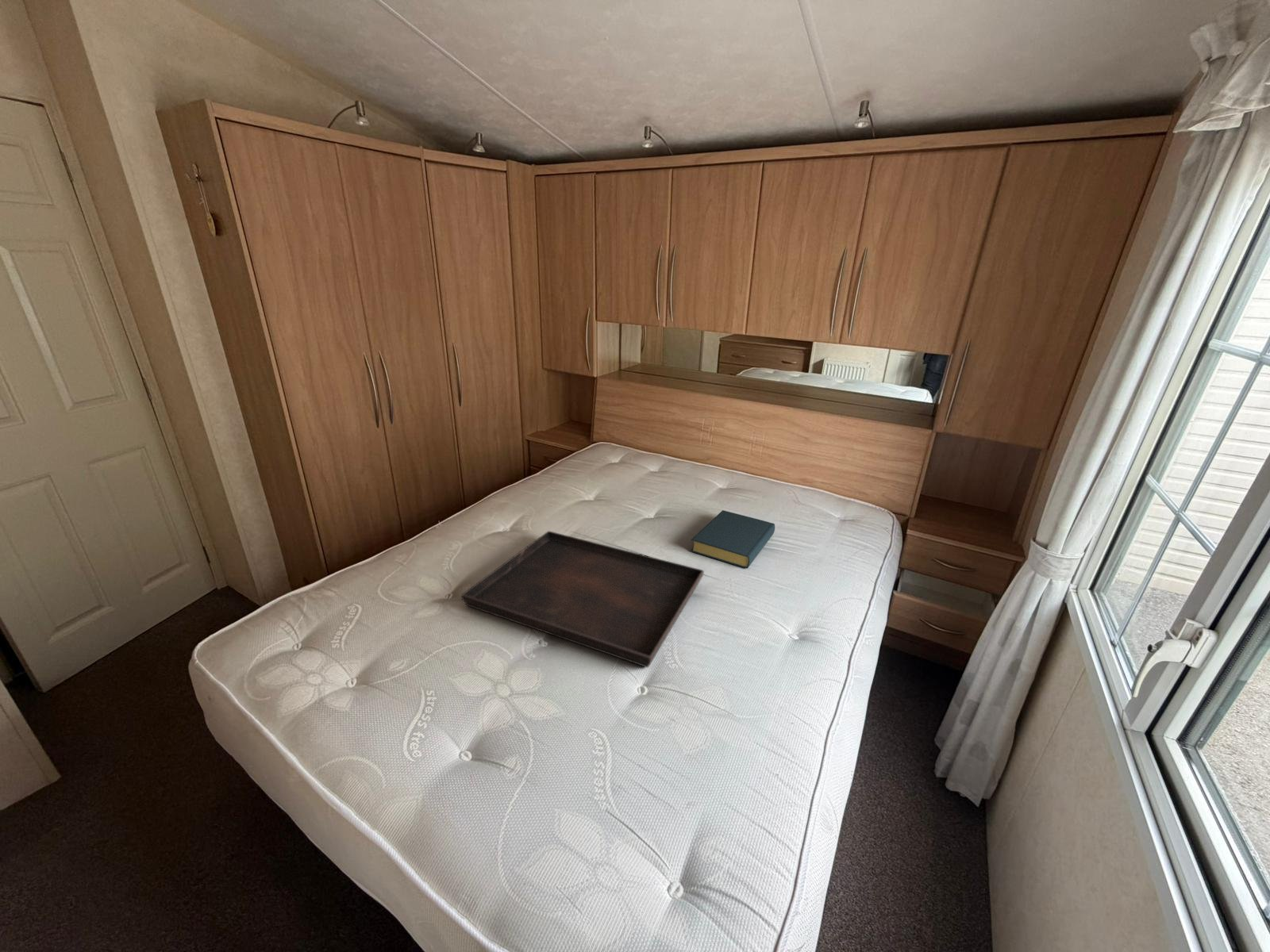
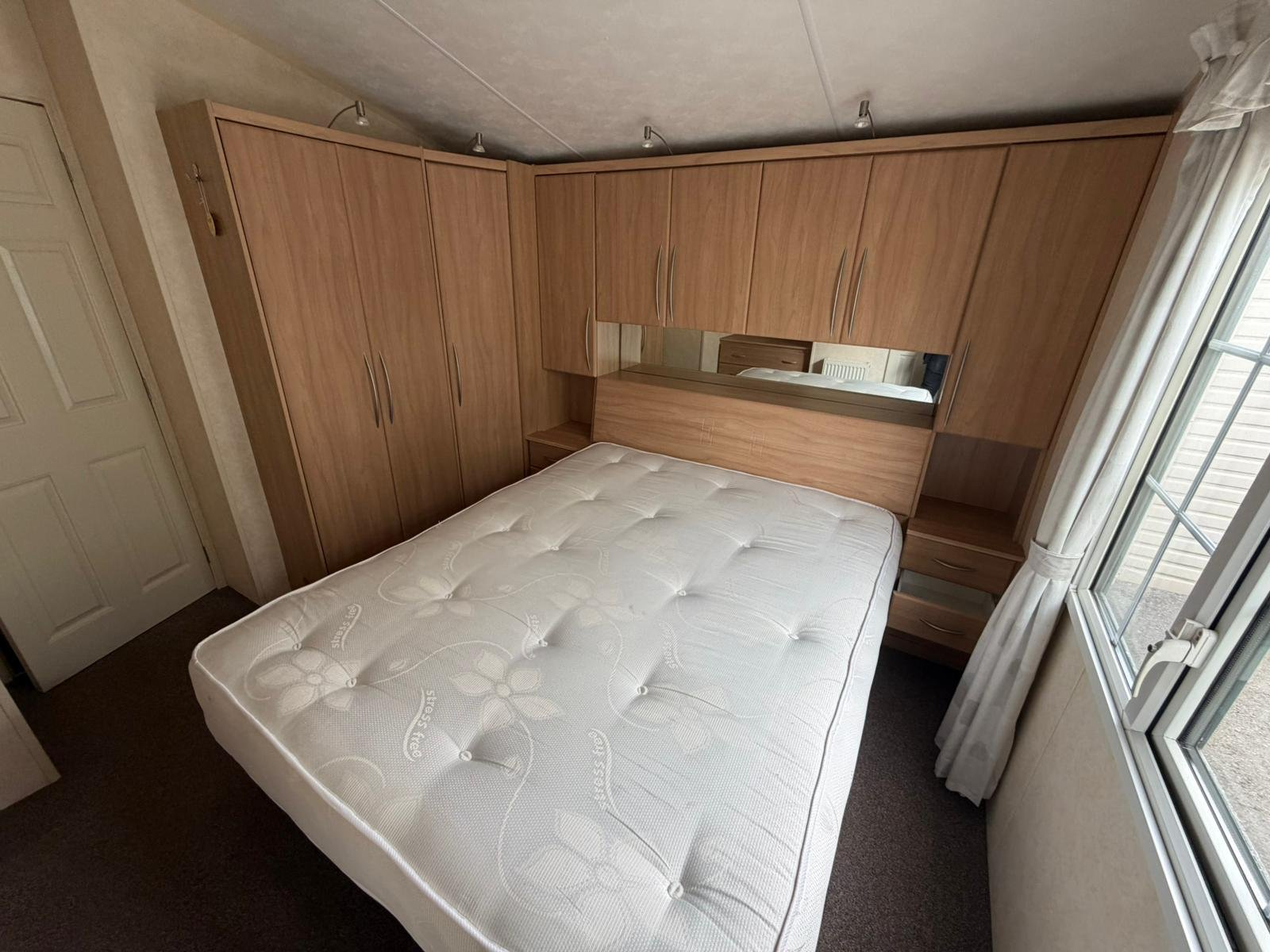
- serving tray (589, 587)
- hardback book (734, 536)
